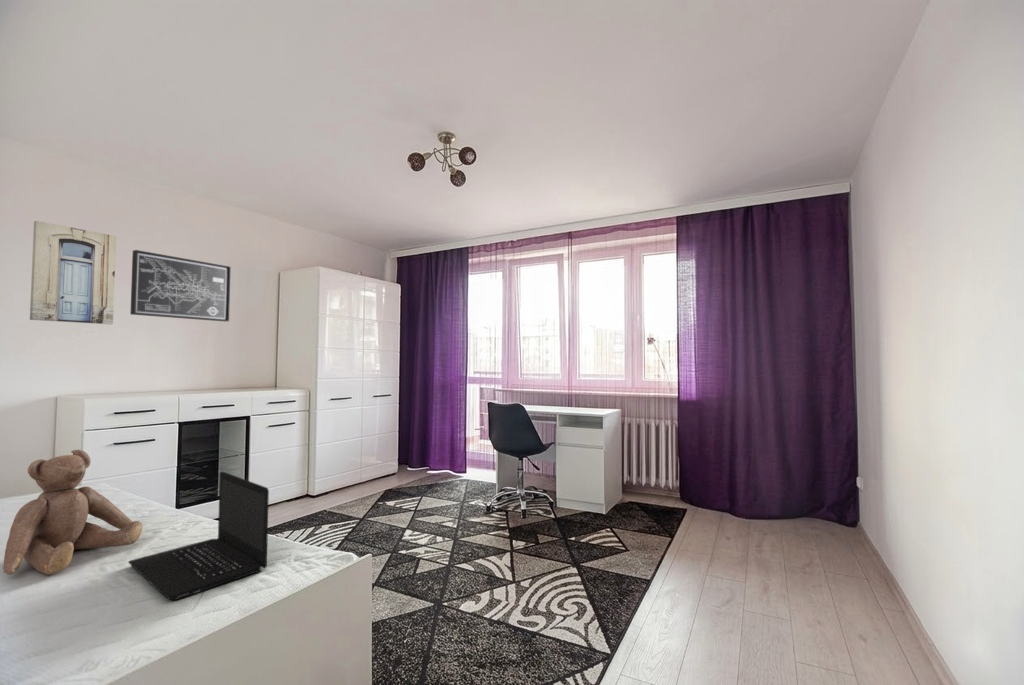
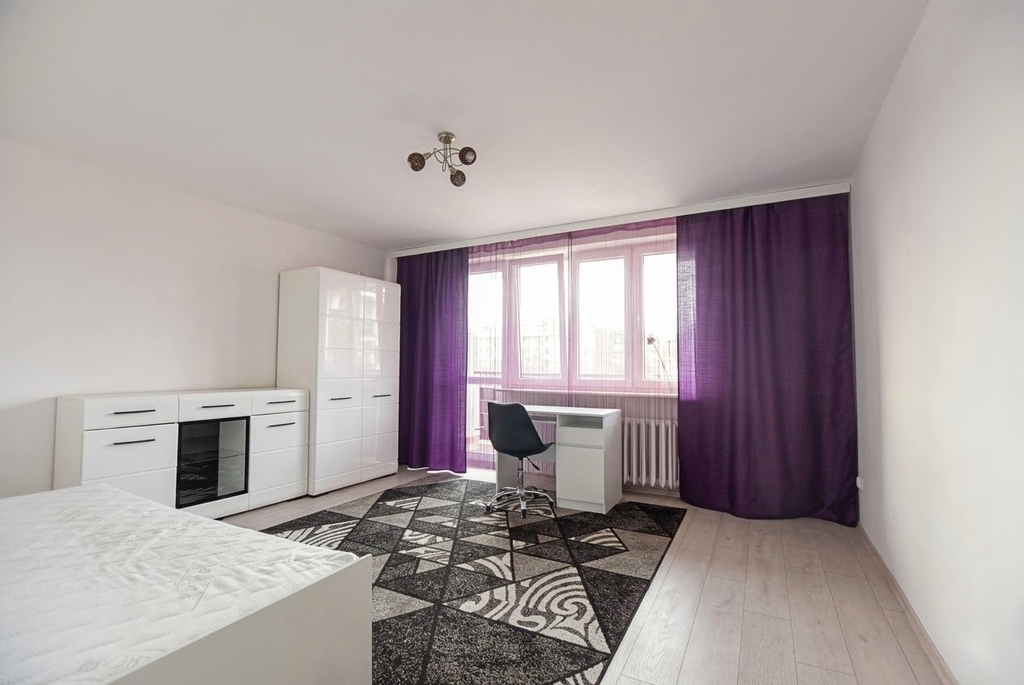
- wall art (184, 288)
- wall art (75, 275)
- teddy bear (76, 506)
- laptop (202, 541)
